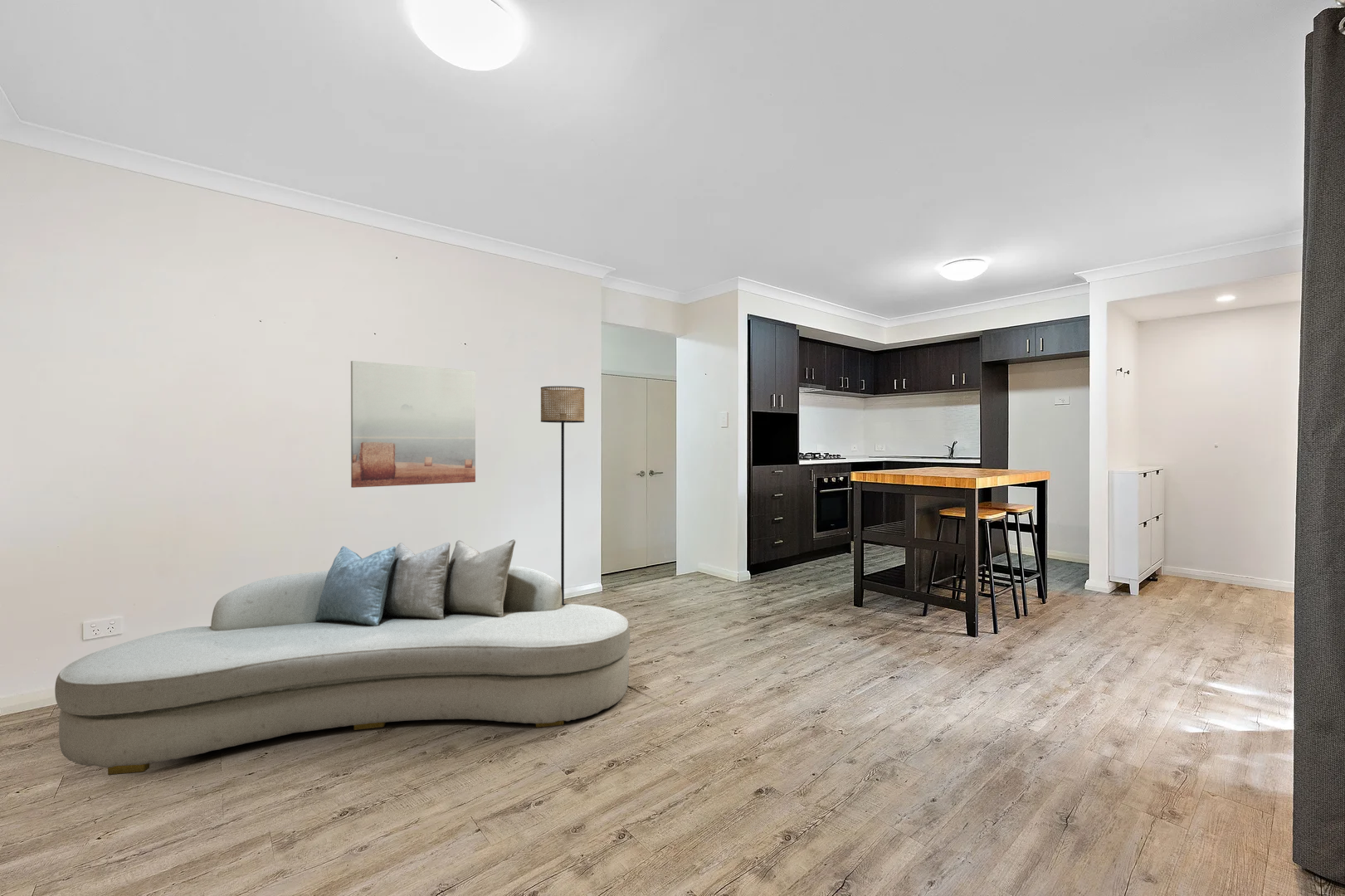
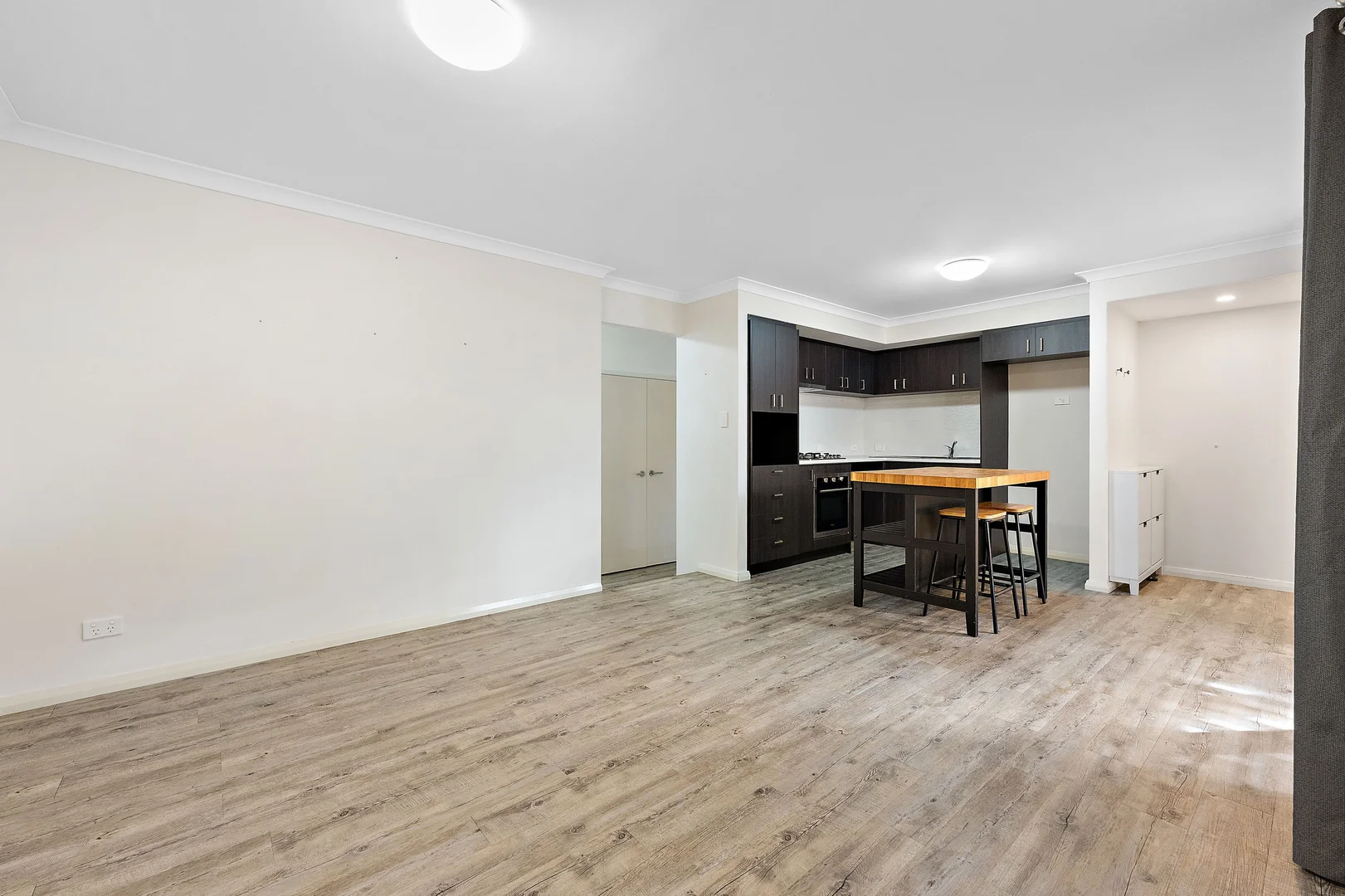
- wall art (417, 425)
- floor lamp (563, 498)
- sofa (380, 632)
